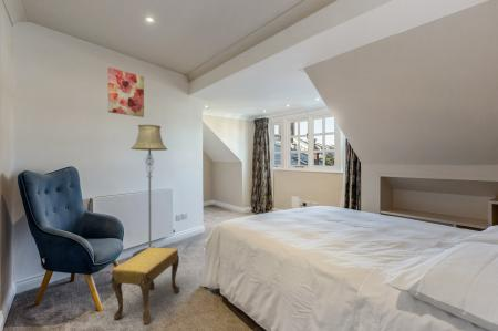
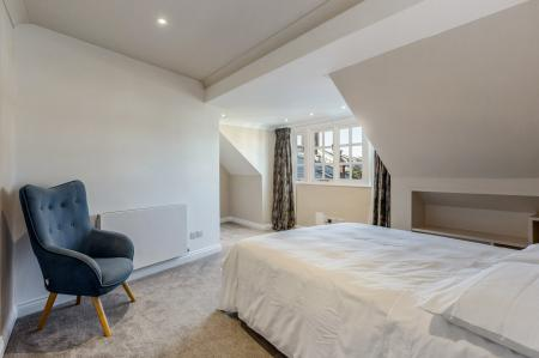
- floor lamp (149, 192)
- footstool (148, 279)
- wall art (126, 93)
